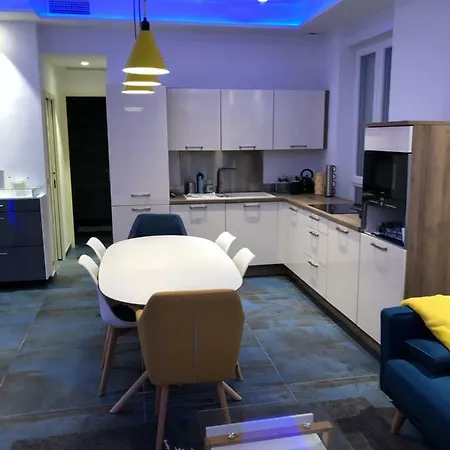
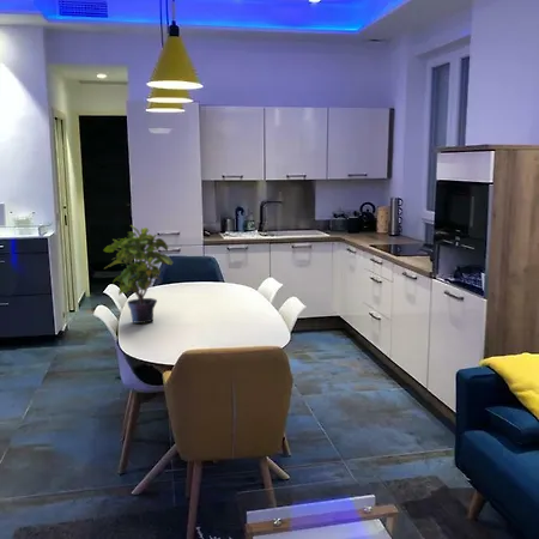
+ potted plant (139, 273)
